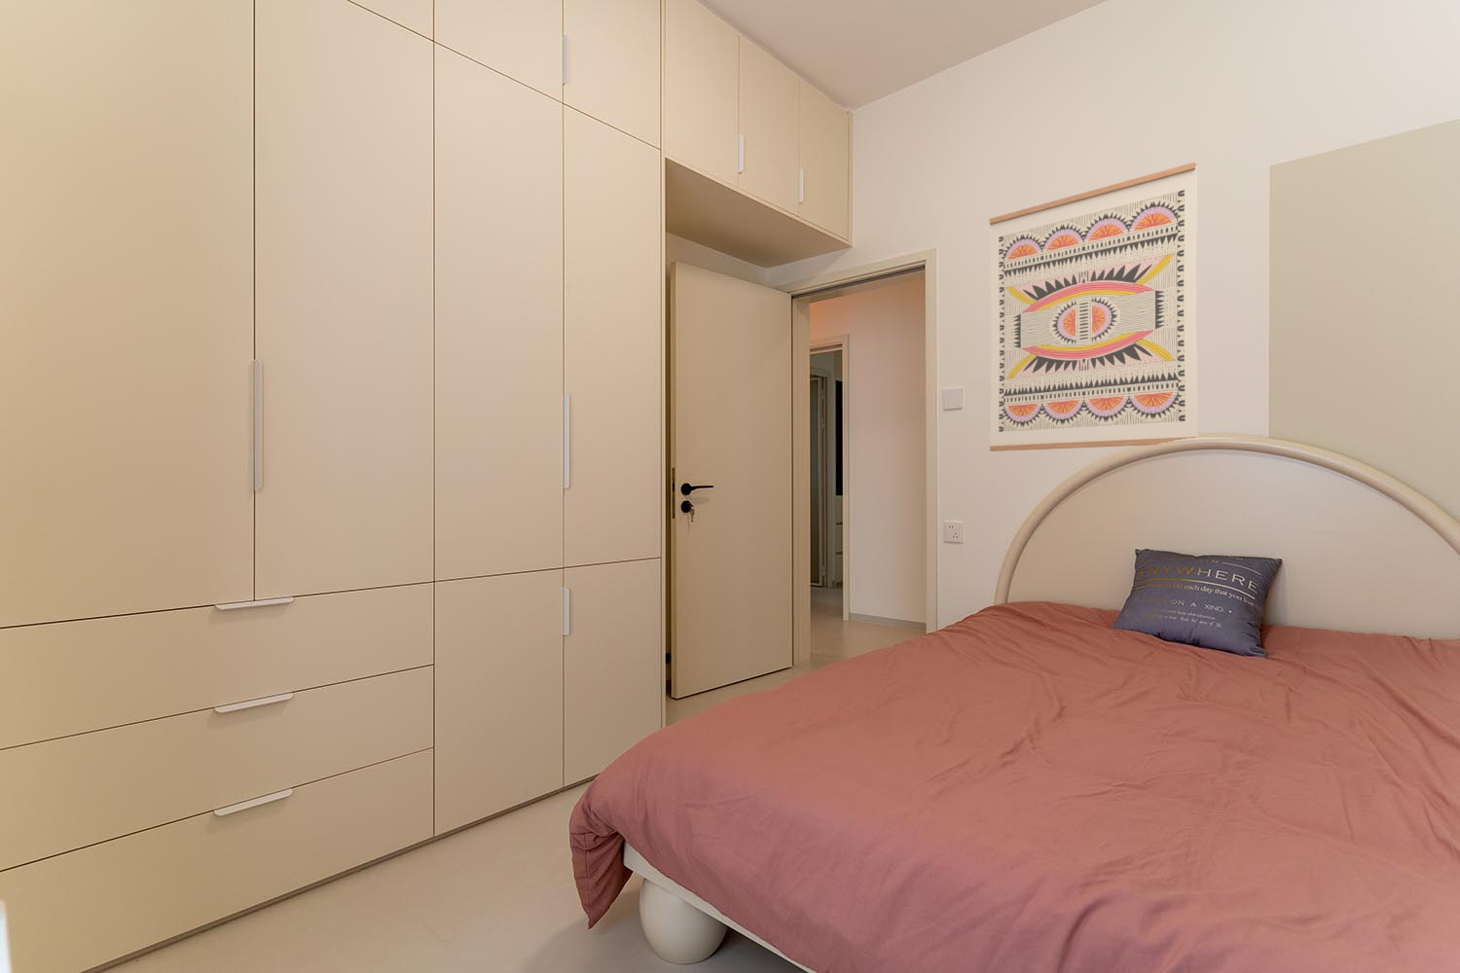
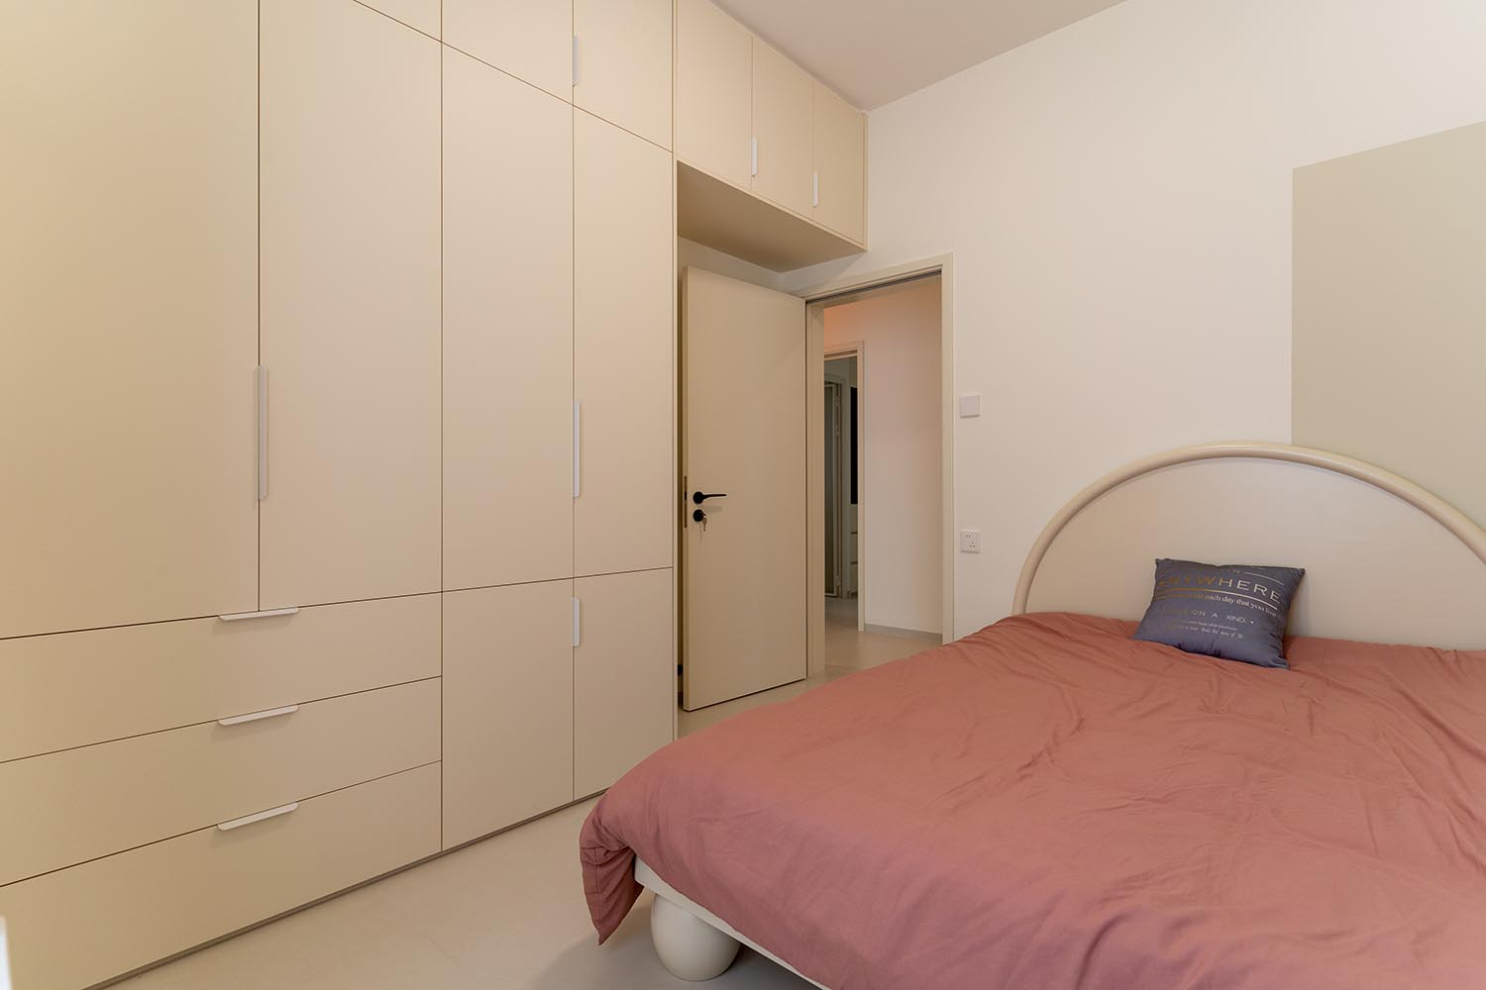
- wall art (1083, 320)
